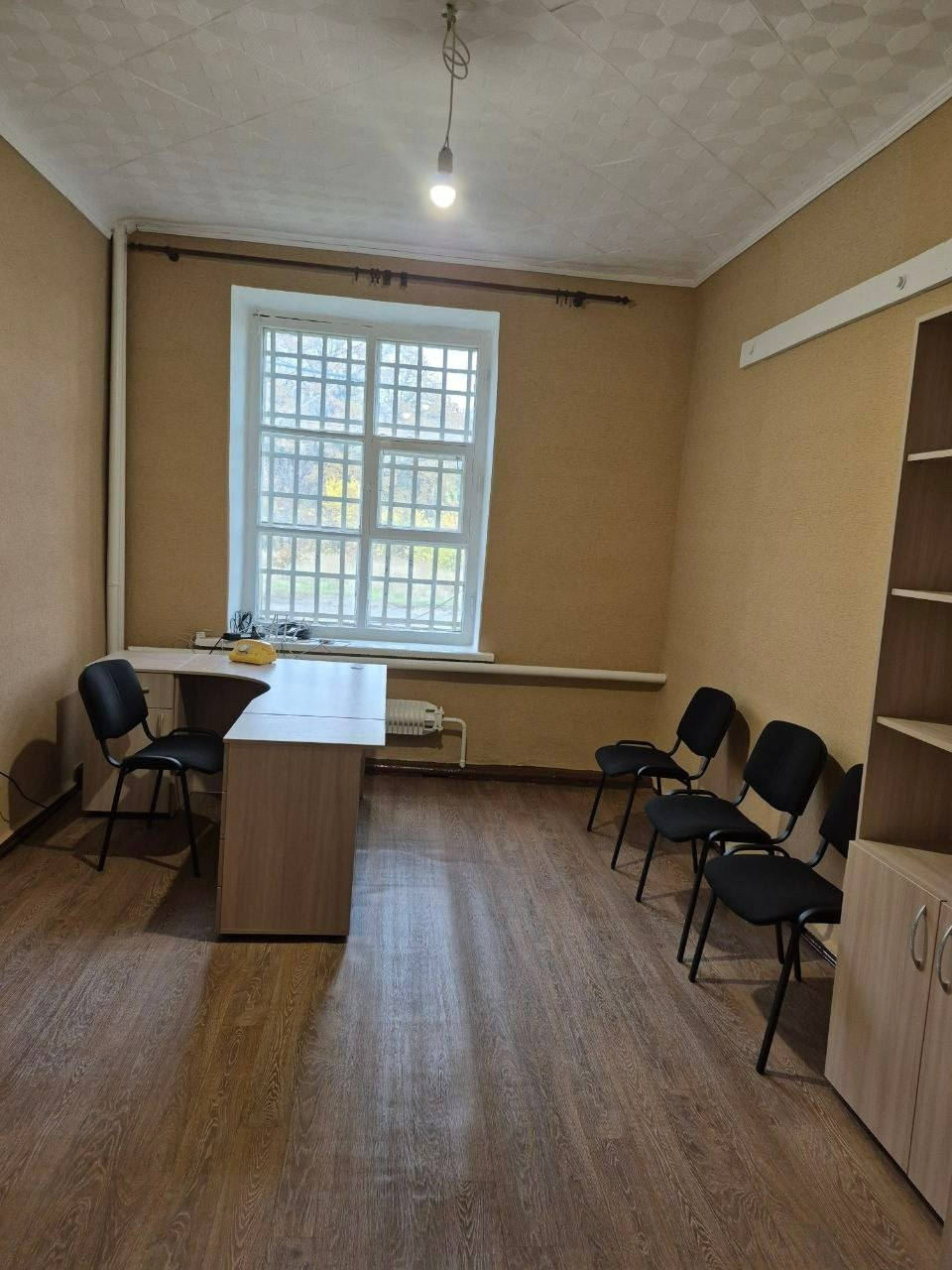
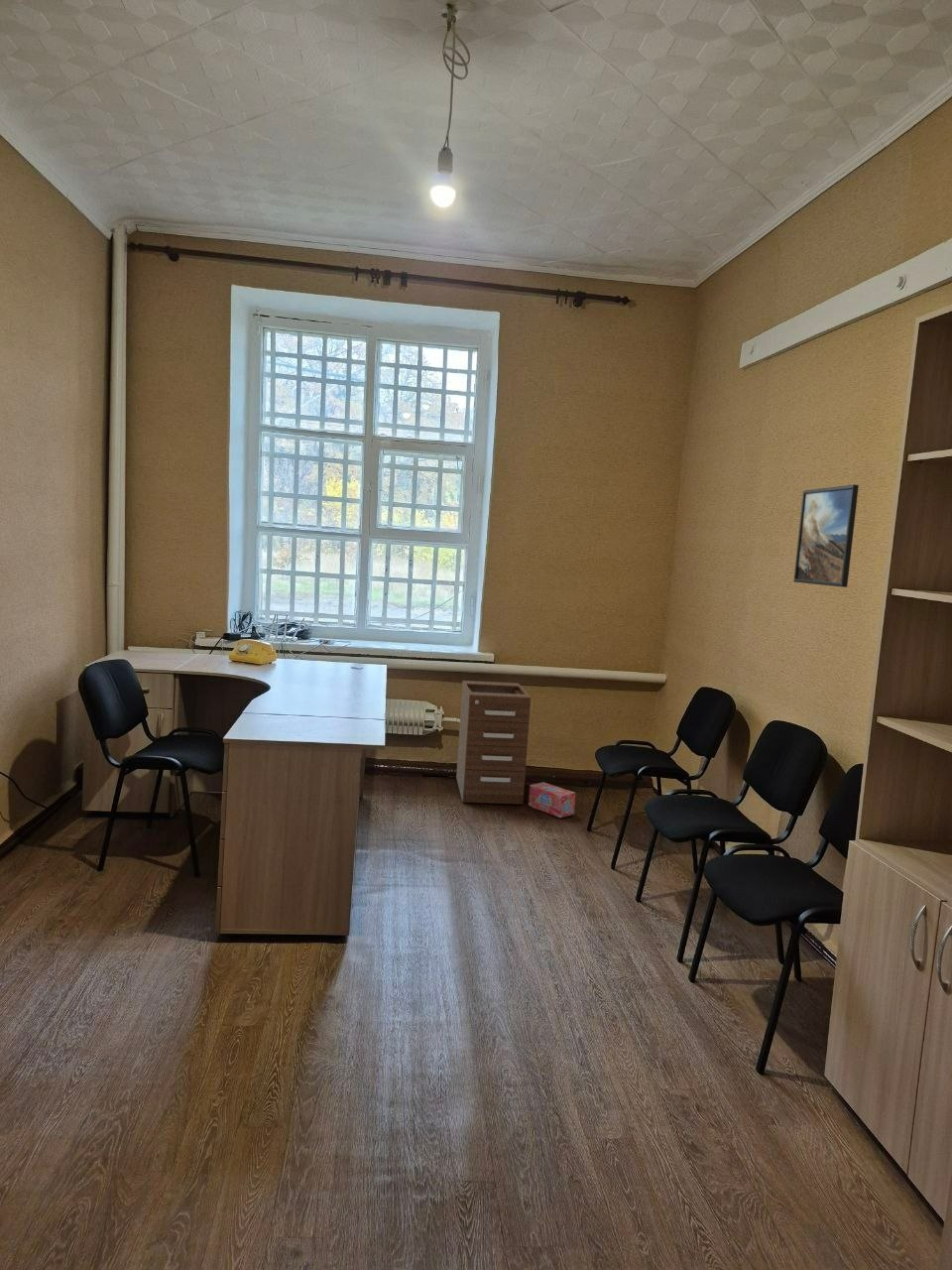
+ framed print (824, 536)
+ box (551, 799)
+ filing cabinet (492, 740)
